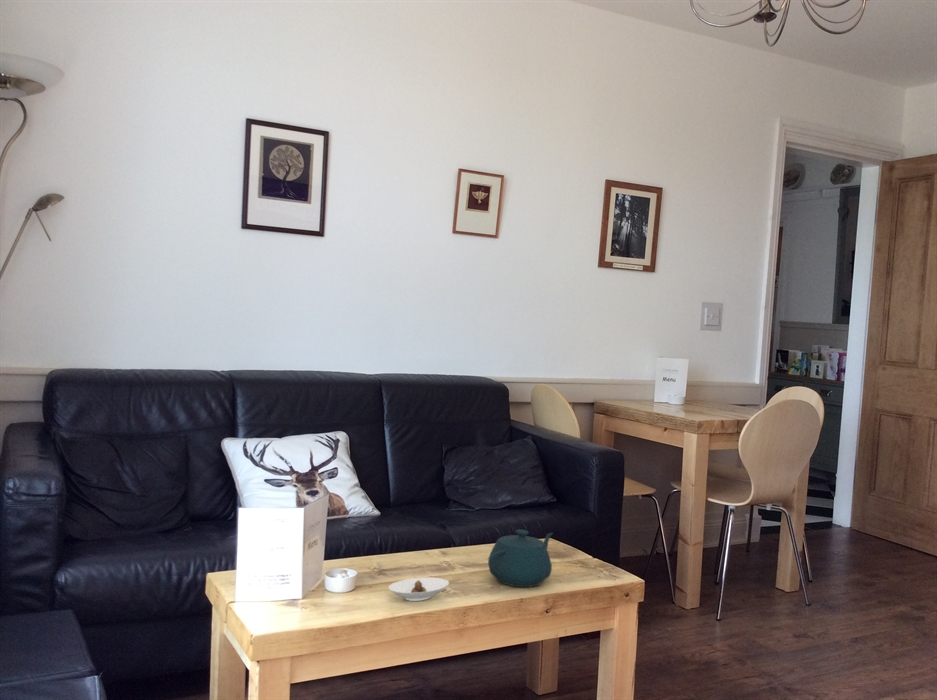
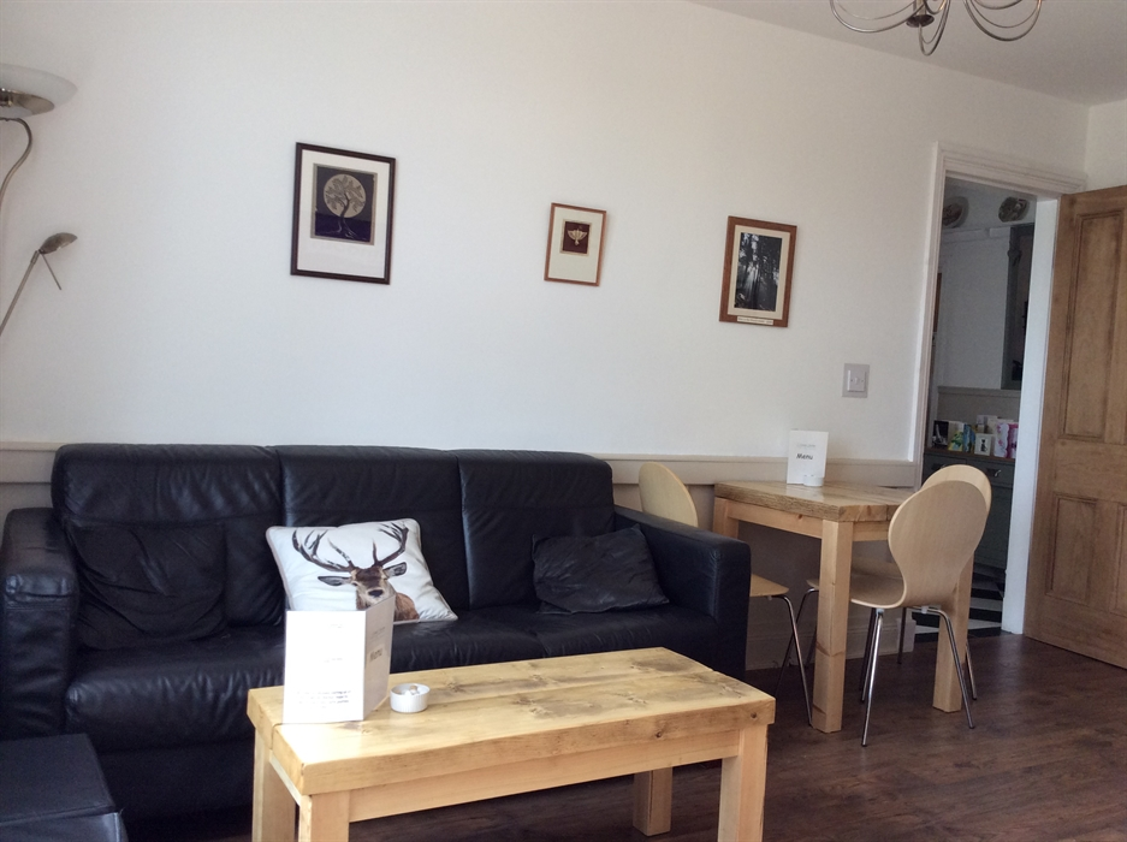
- teapot (522, 555)
- saucer (419, 589)
